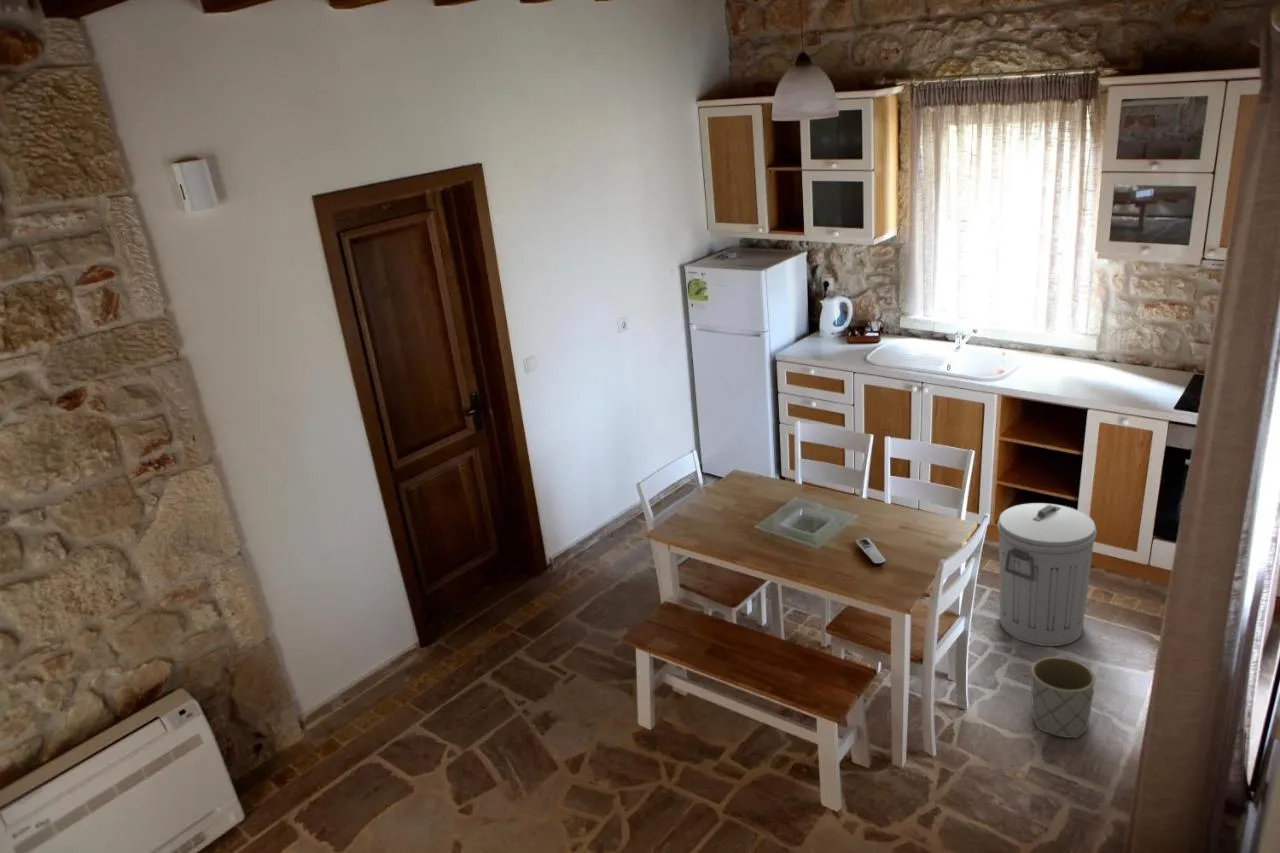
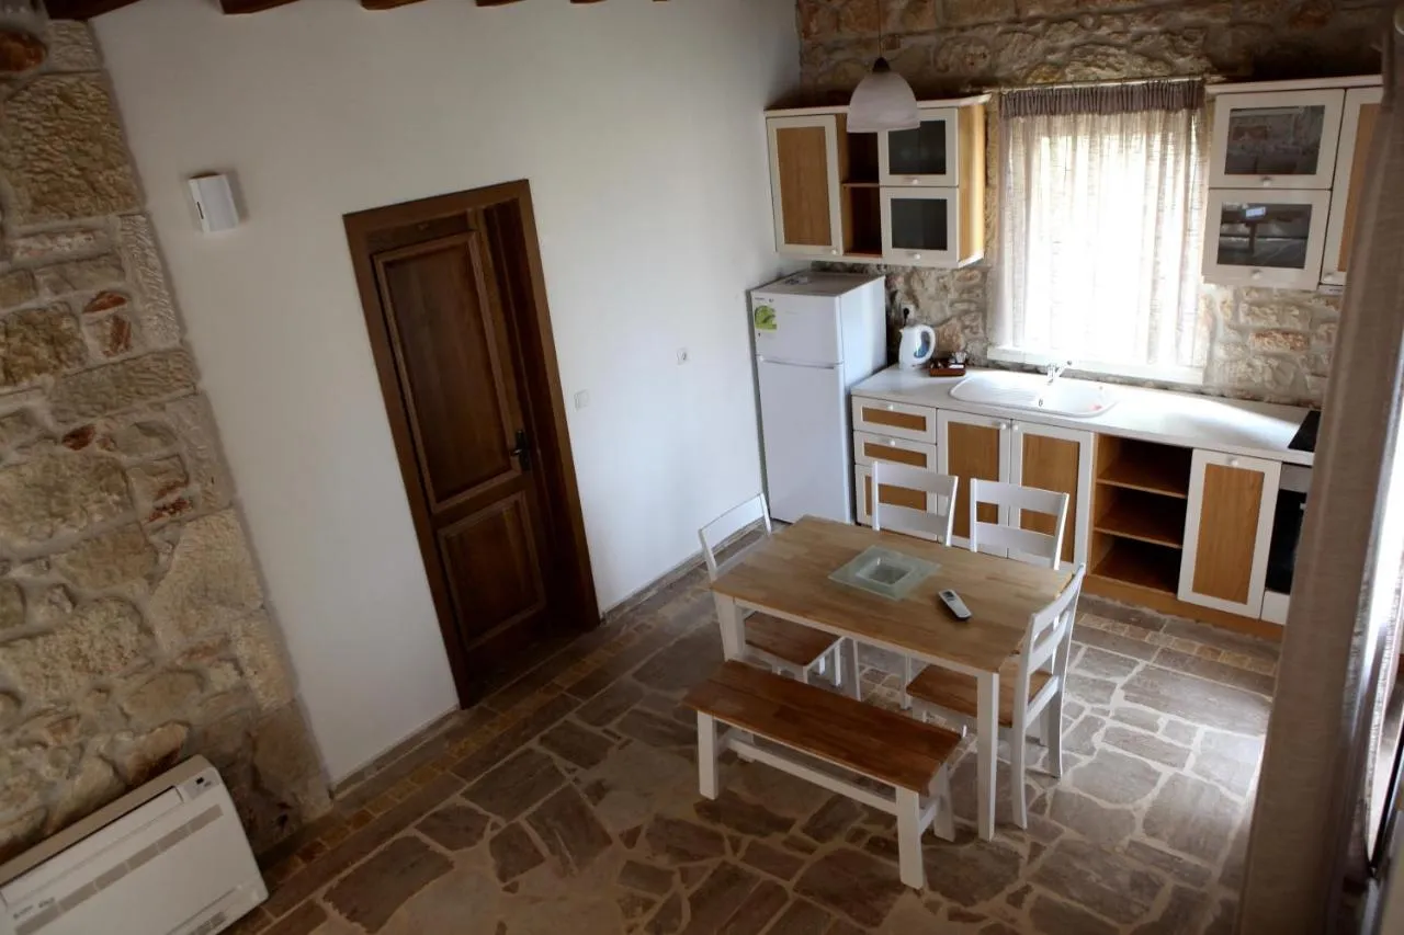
- trash can (1043, 567)
- planter (1061, 698)
